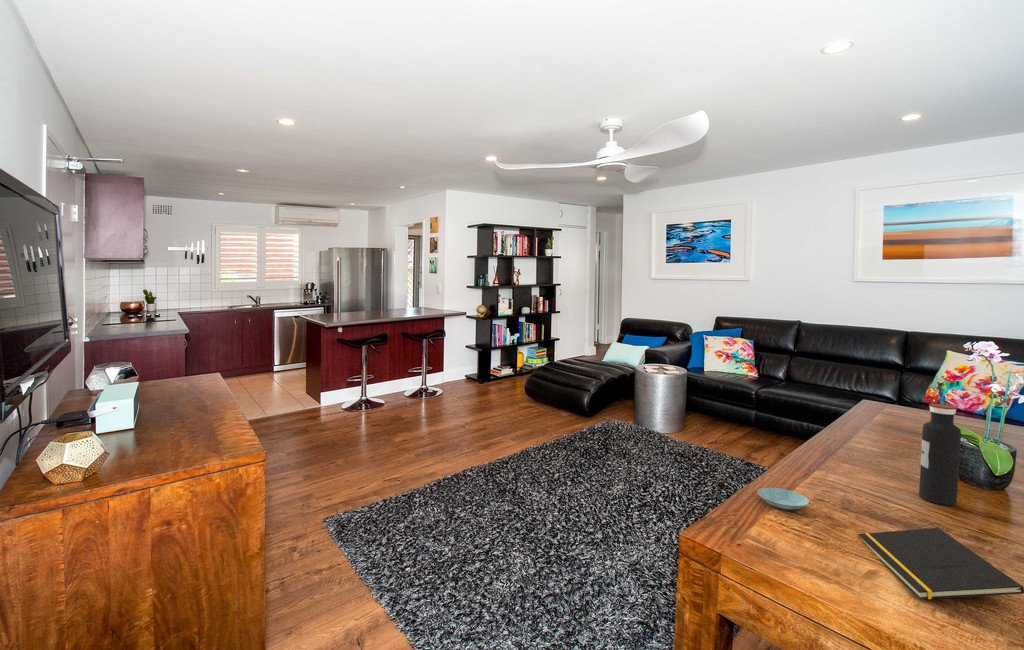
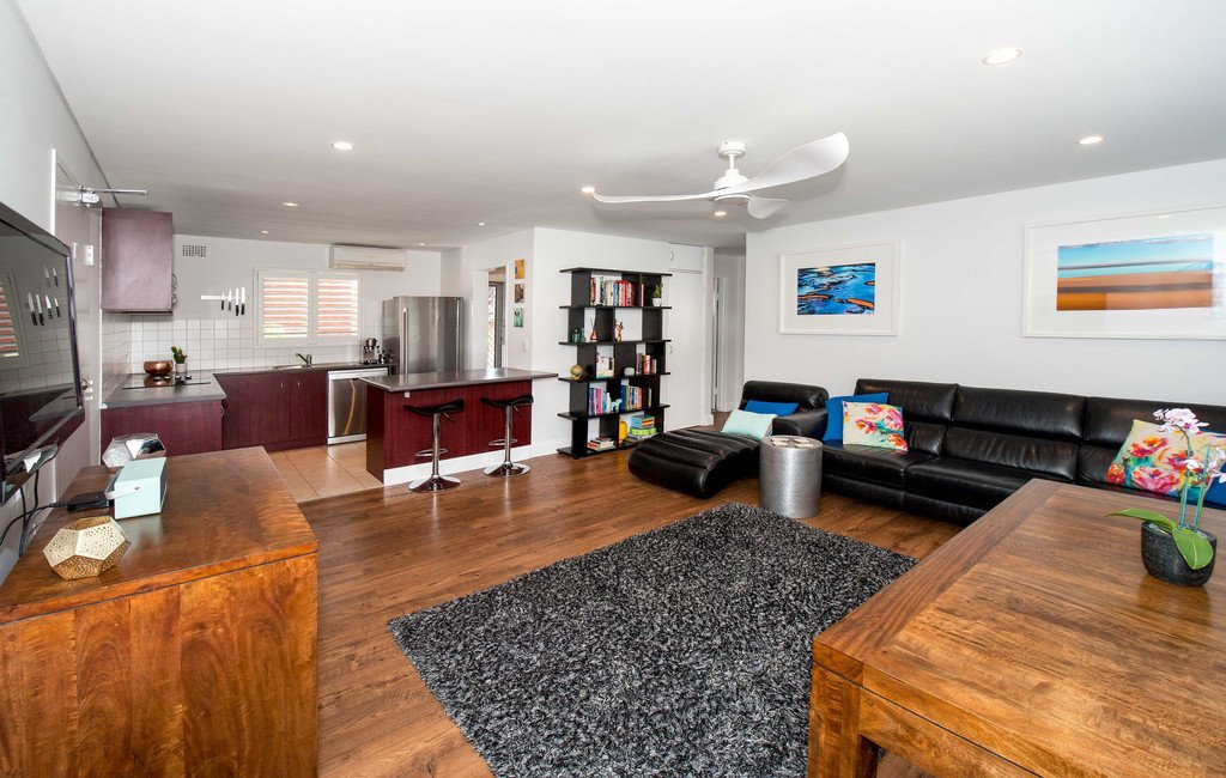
- saucer (782, 500)
- notepad (930, 560)
- water bottle (940, 452)
